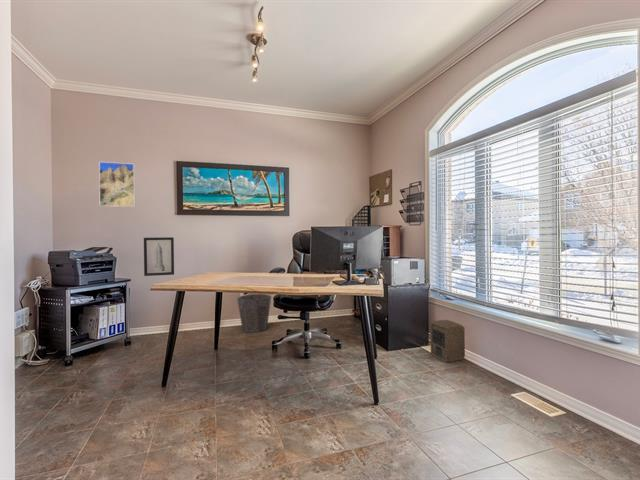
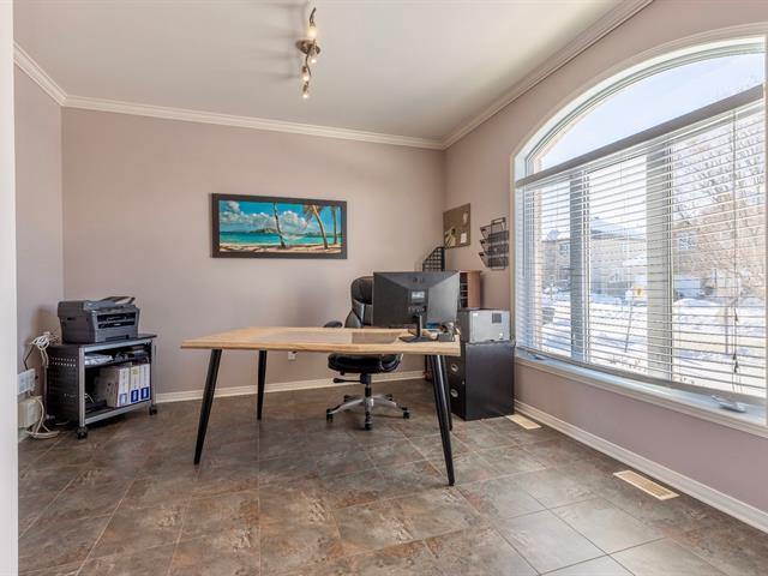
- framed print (117, 184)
- speaker (447, 339)
- waste bin (254, 312)
- wall art (159, 256)
